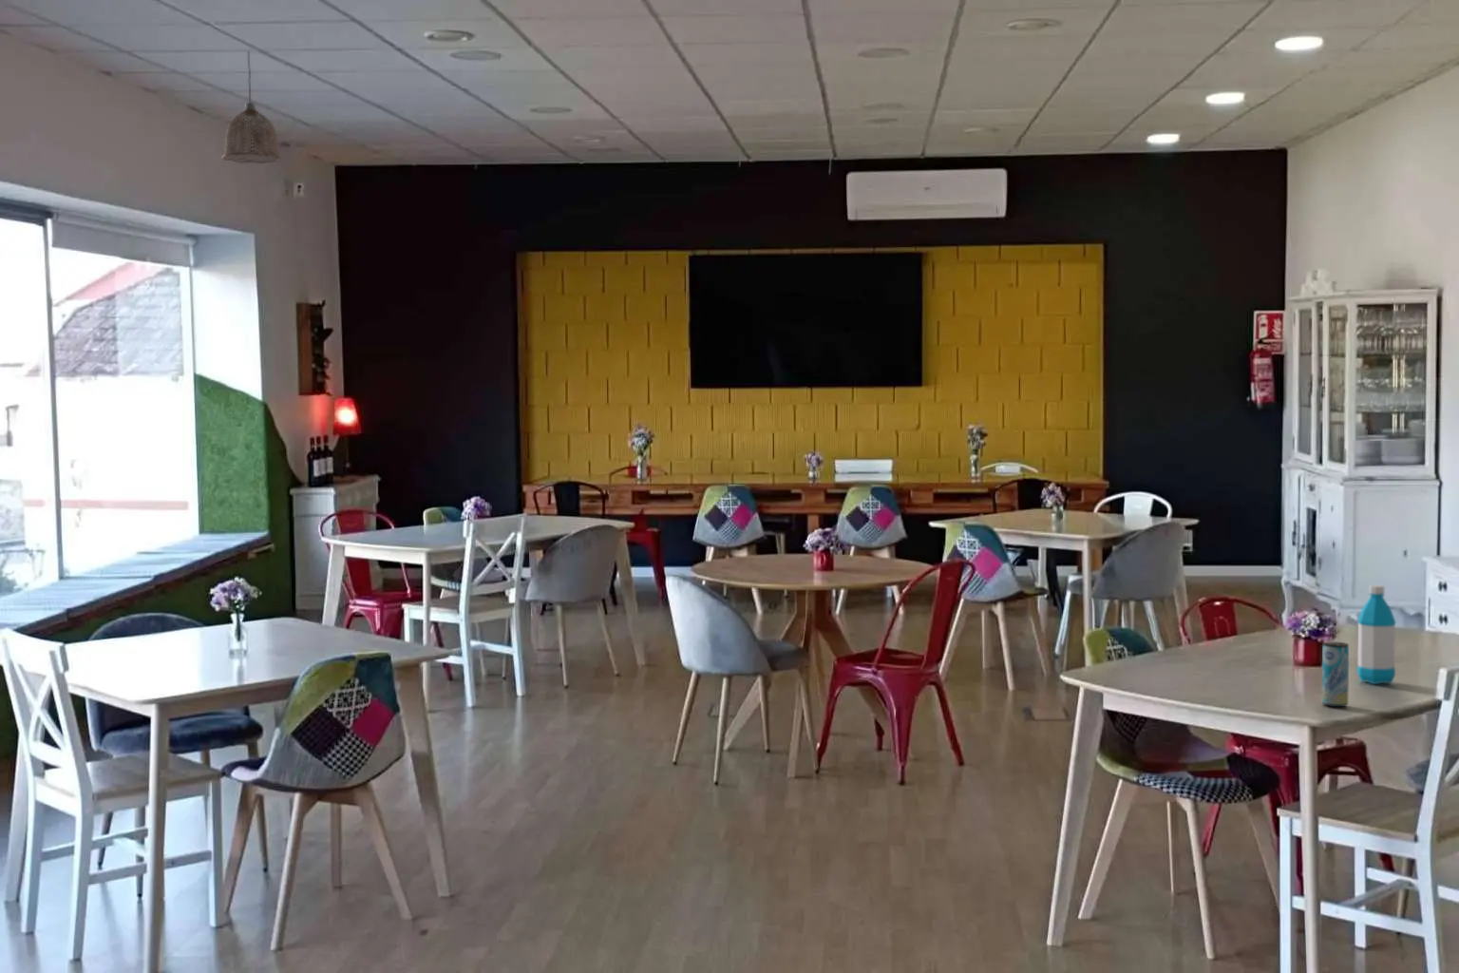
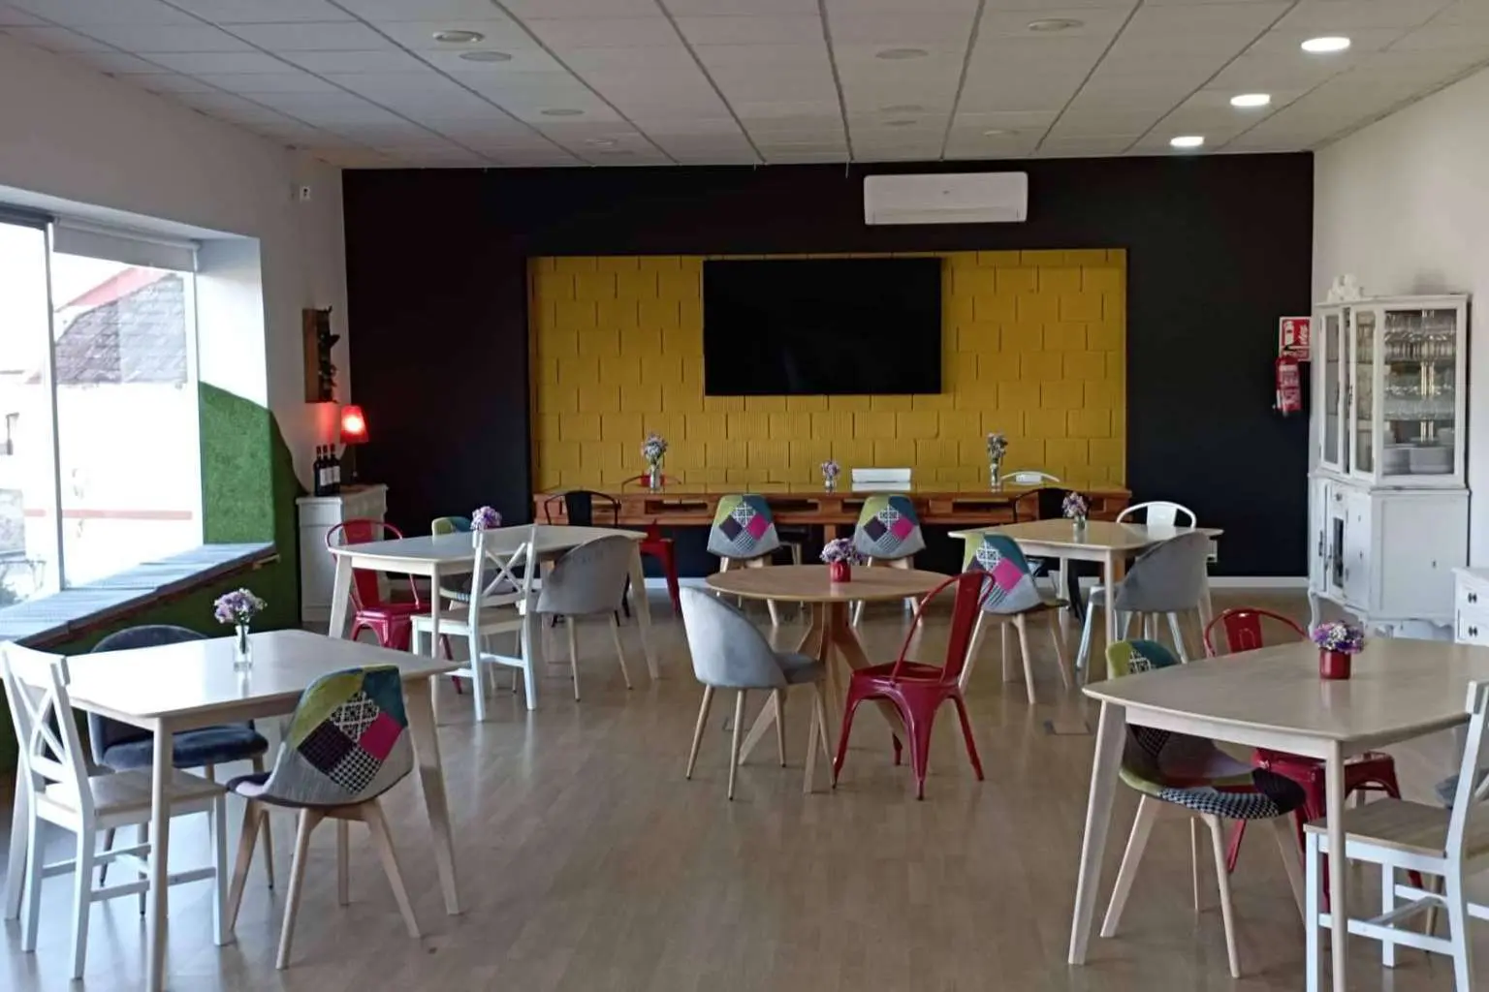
- water bottle (1376, 634)
- beverage can (1334, 673)
- pendant lamp (250, 105)
